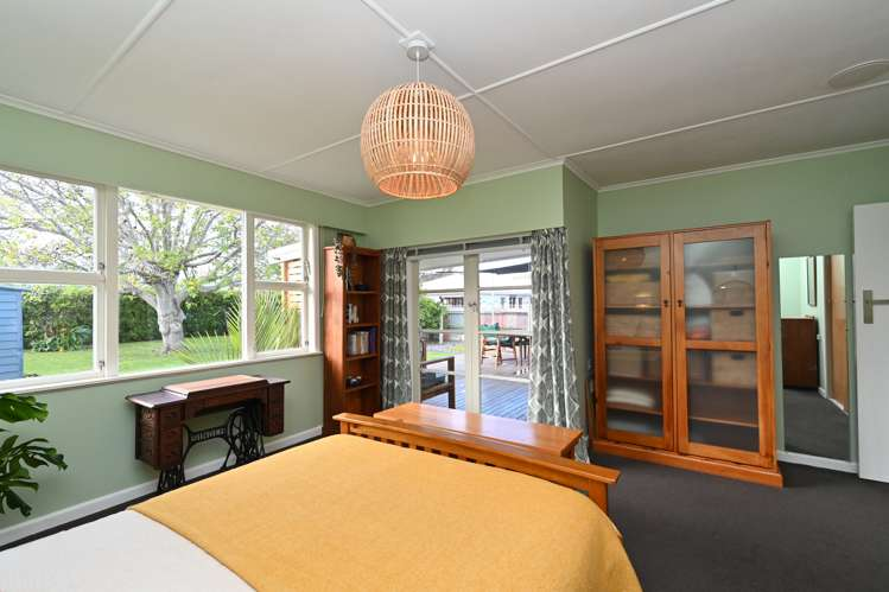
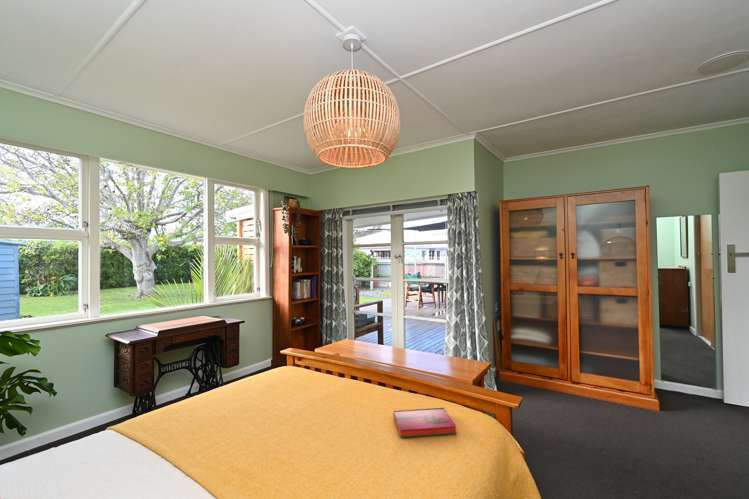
+ hardback book (423, 421)
